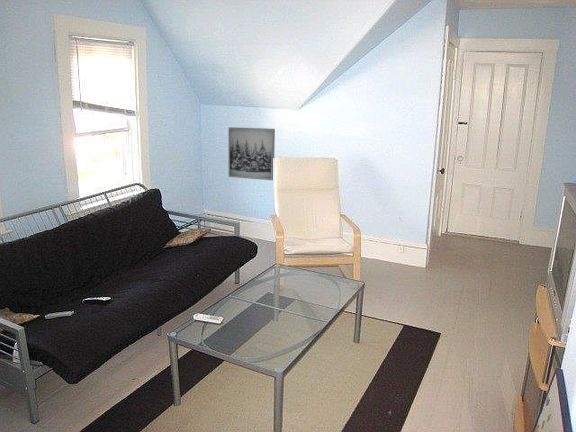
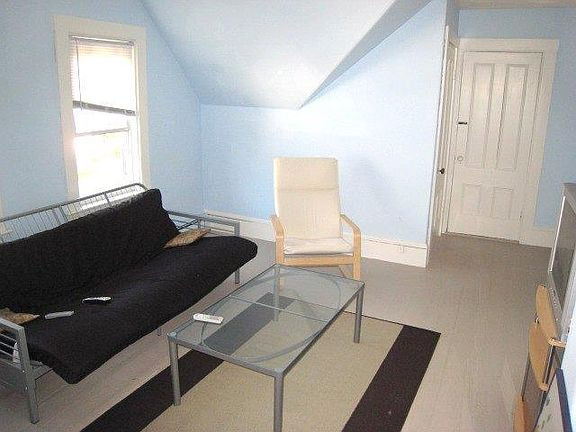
- wall art (251, 153)
